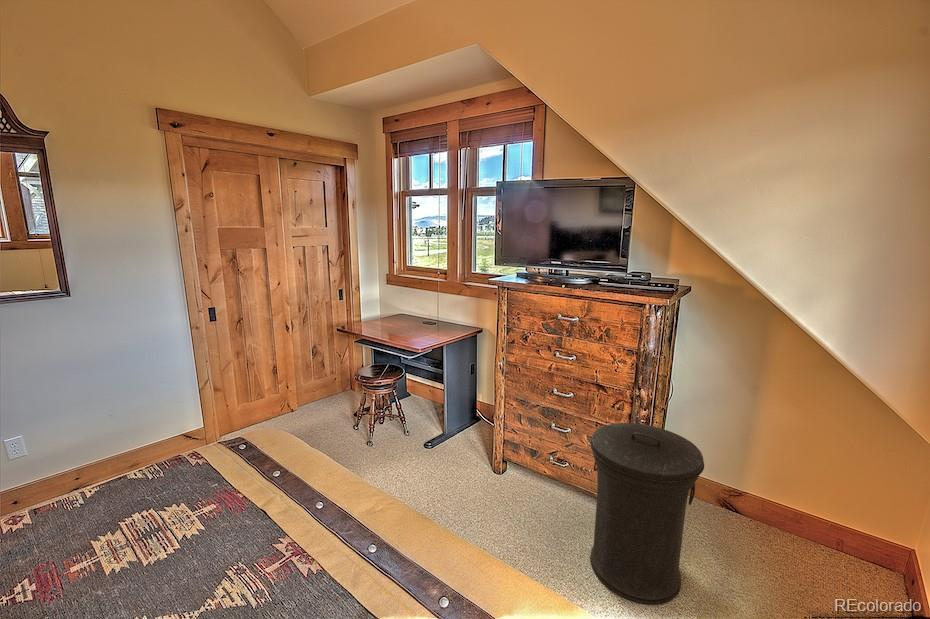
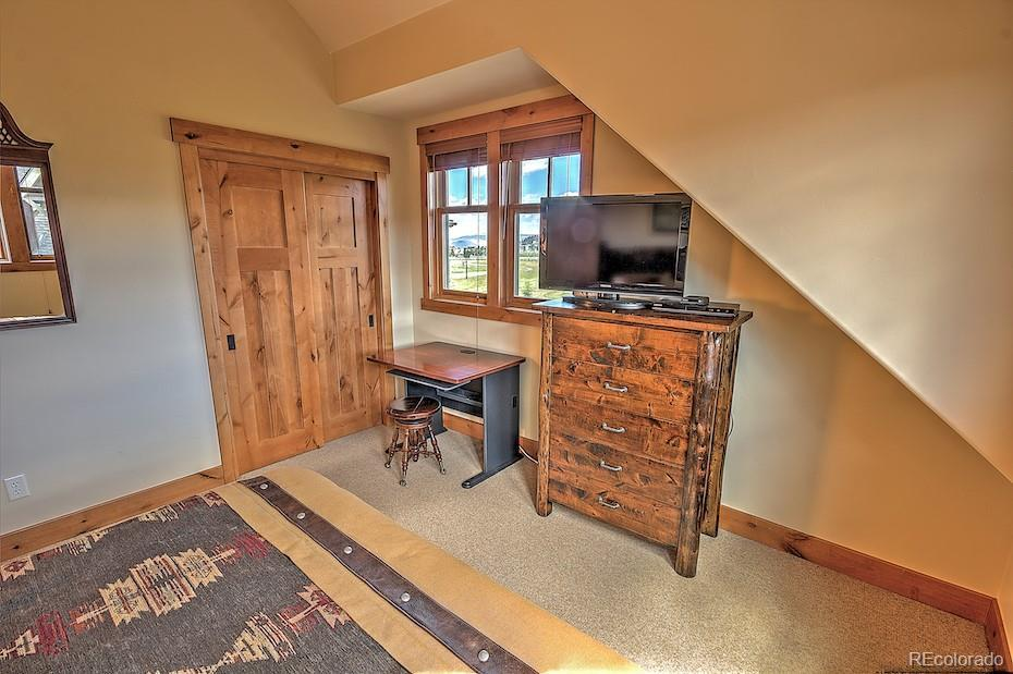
- trash can (639, 503)
